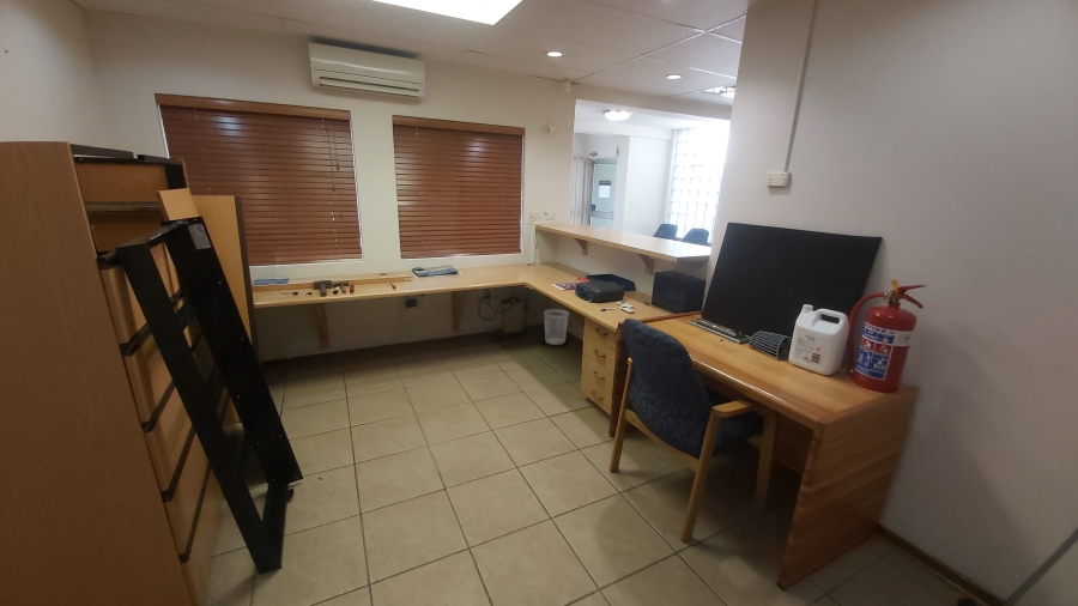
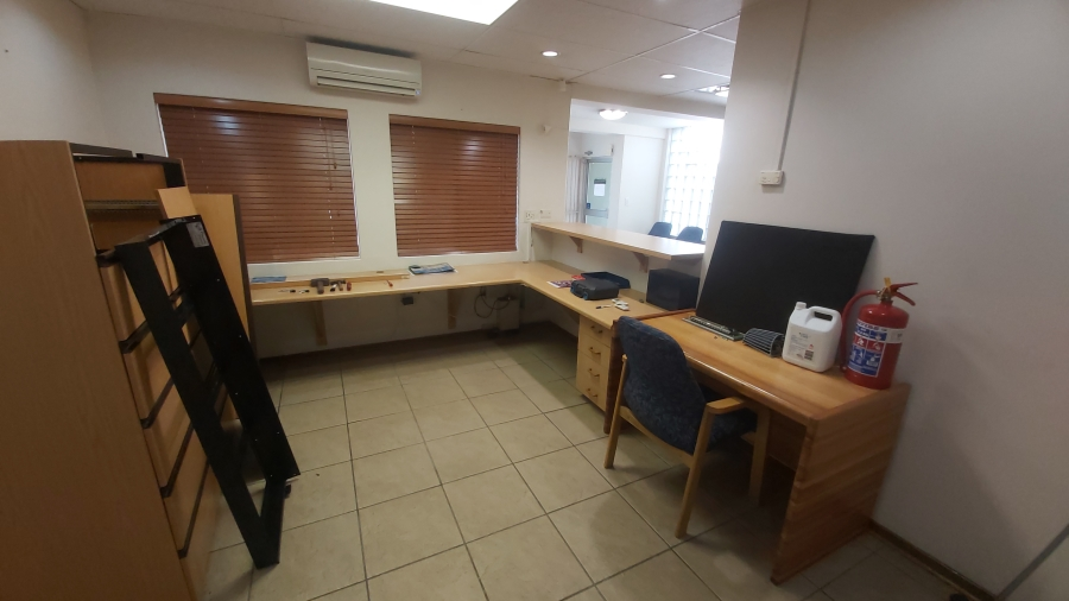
- wastebasket (556, 327)
